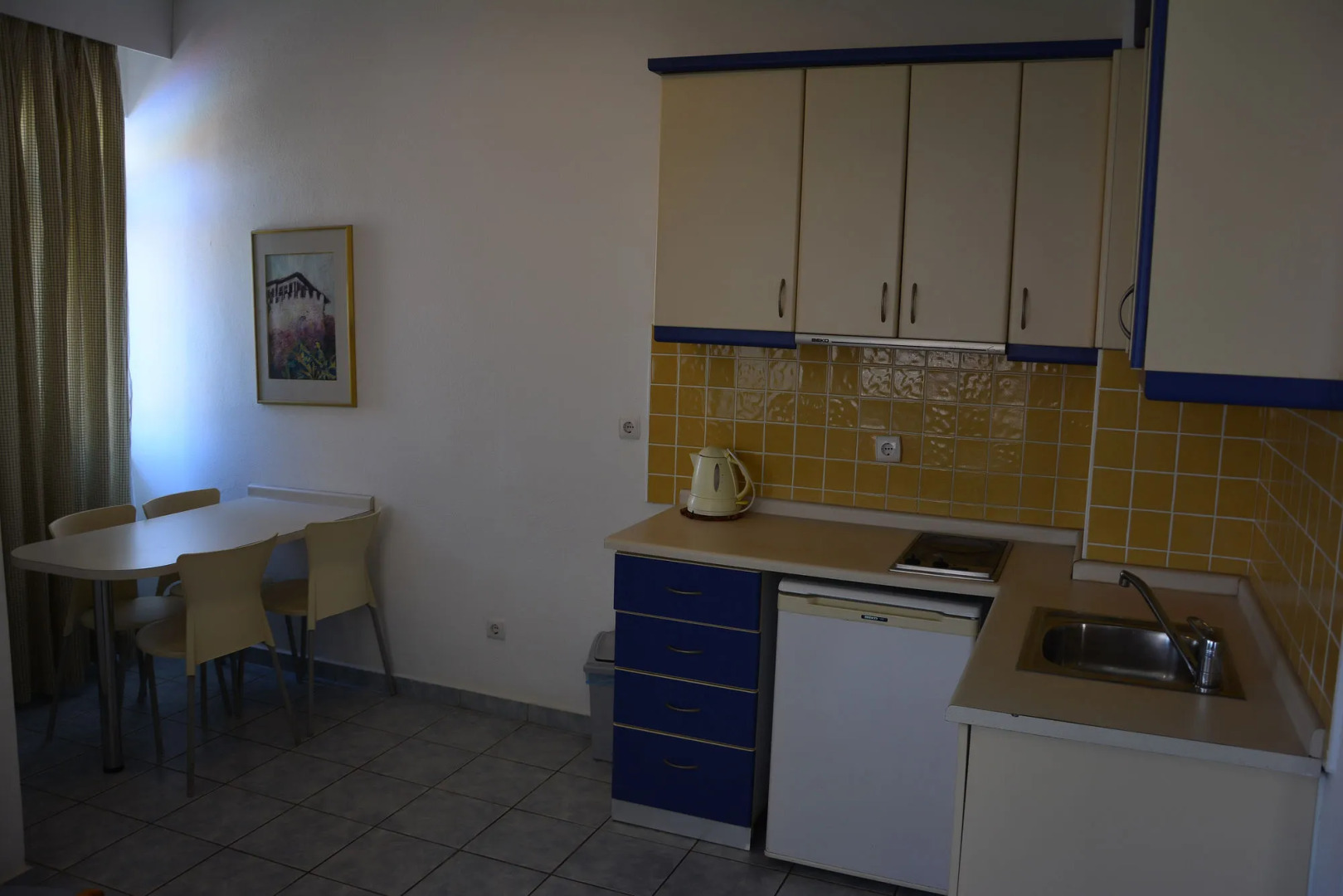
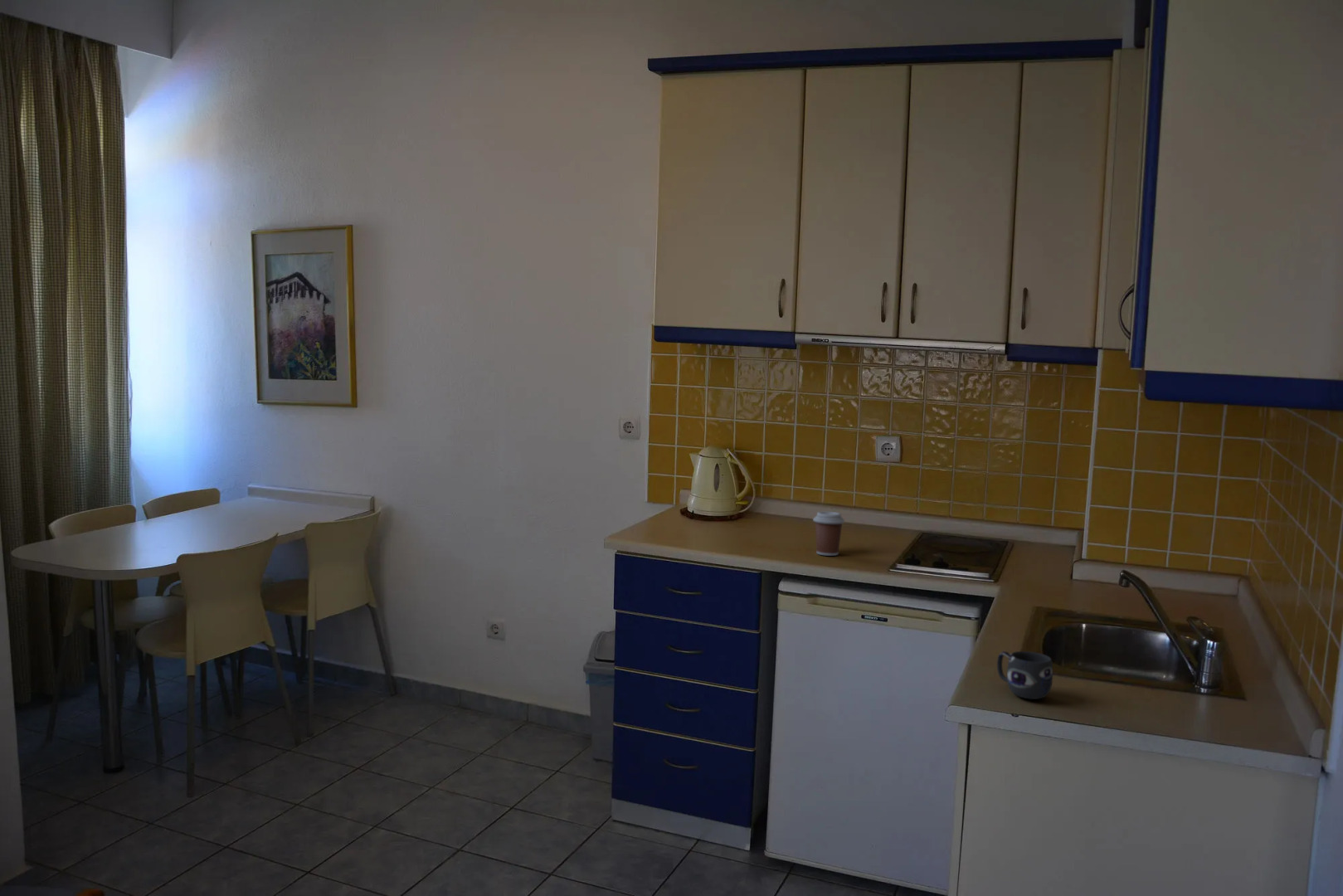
+ mug (1021, 673)
+ coffee cup (828, 533)
